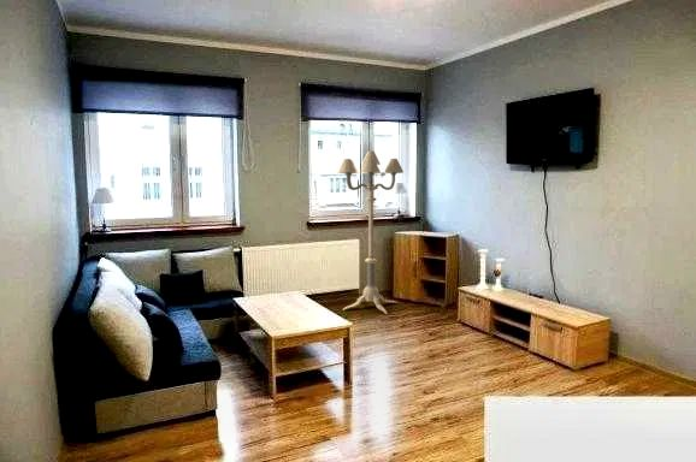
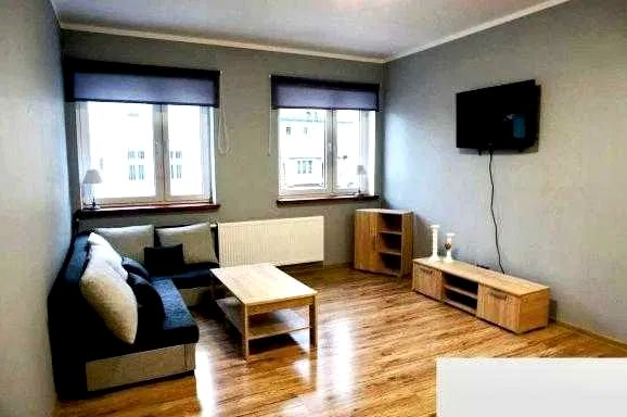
- floor lamp (371, 230)
